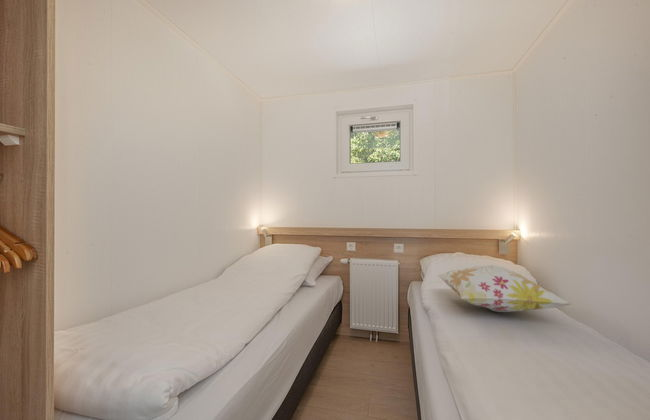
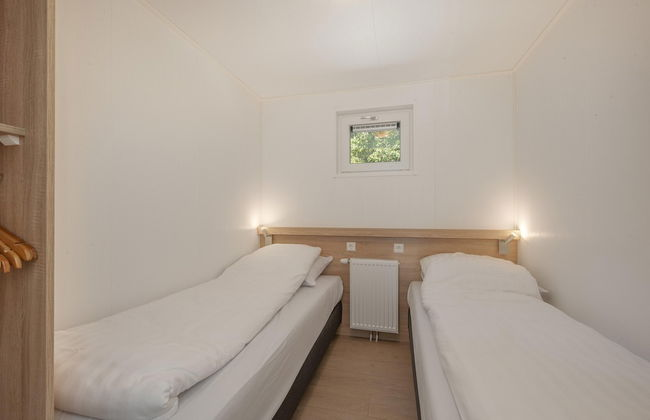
- decorative pillow (491, 287)
